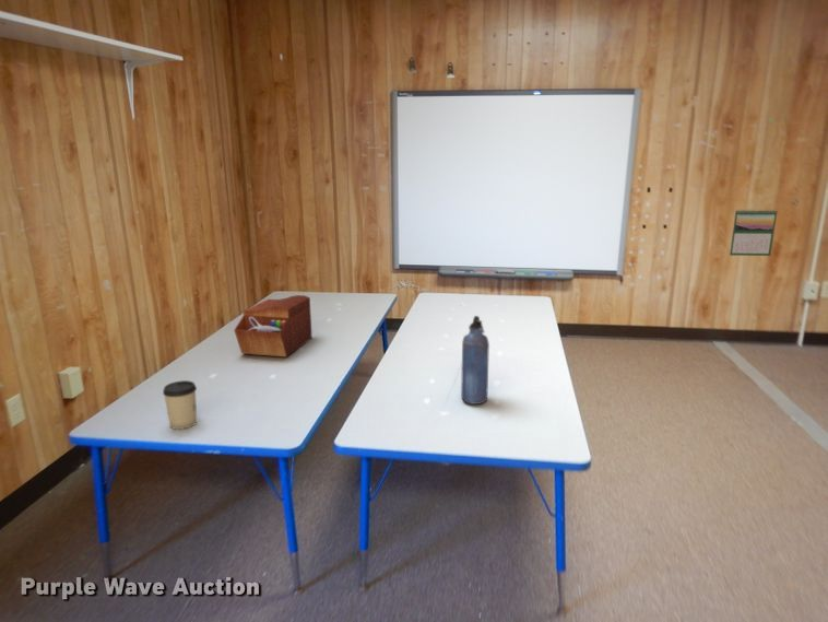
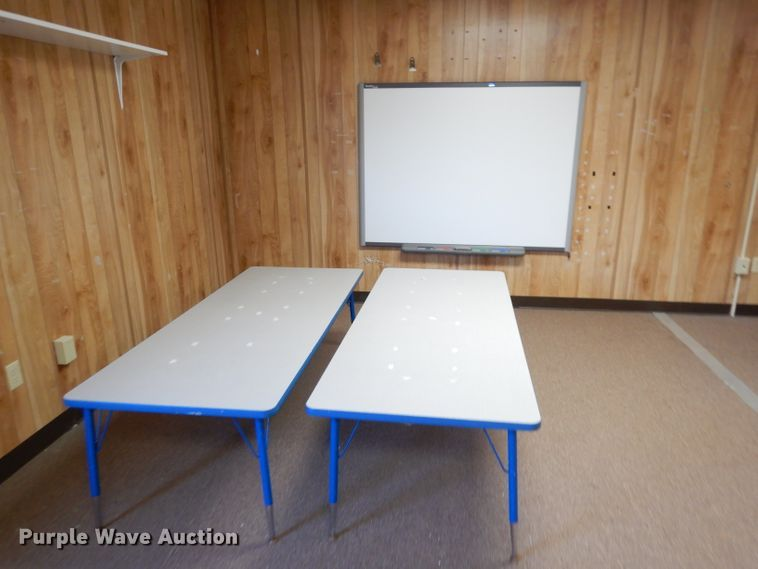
- cup (181, 404)
- sewing box (273, 325)
- calendar (753, 232)
- water bottle (475, 359)
